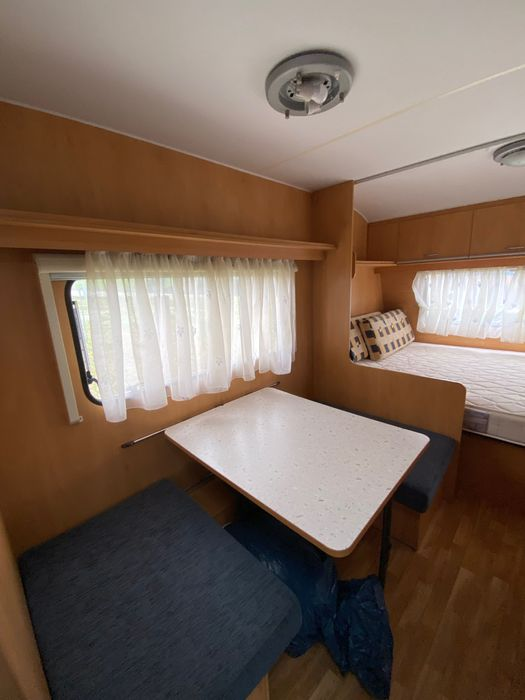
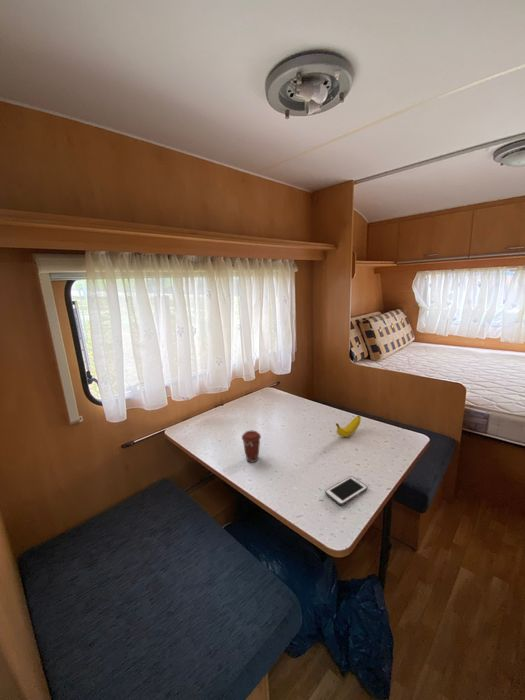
+ coffee cup (251, 446)
+ banana (347, 426)
+ cell phone (346, 490)
